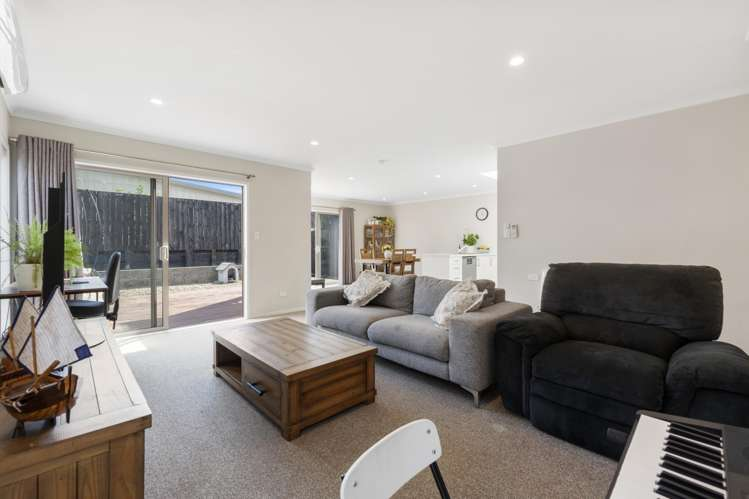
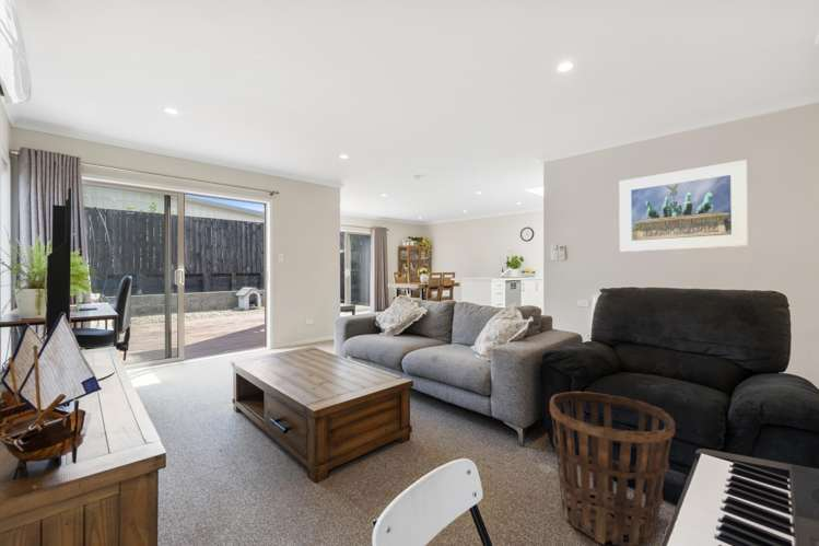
+ basket (608, 462)
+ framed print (677, 210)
